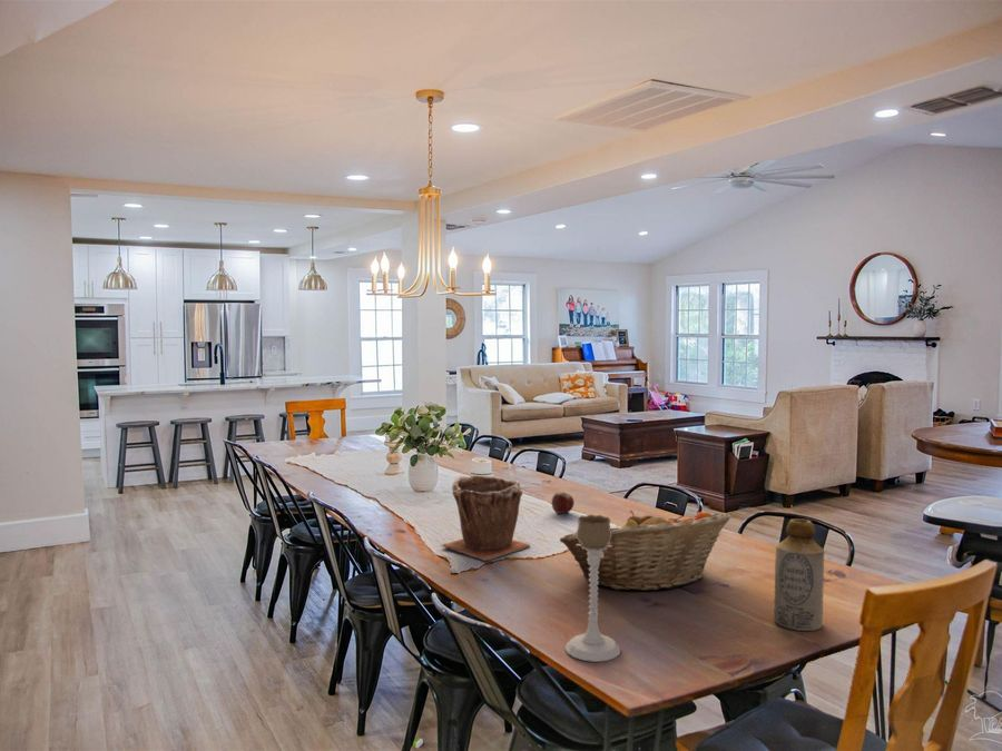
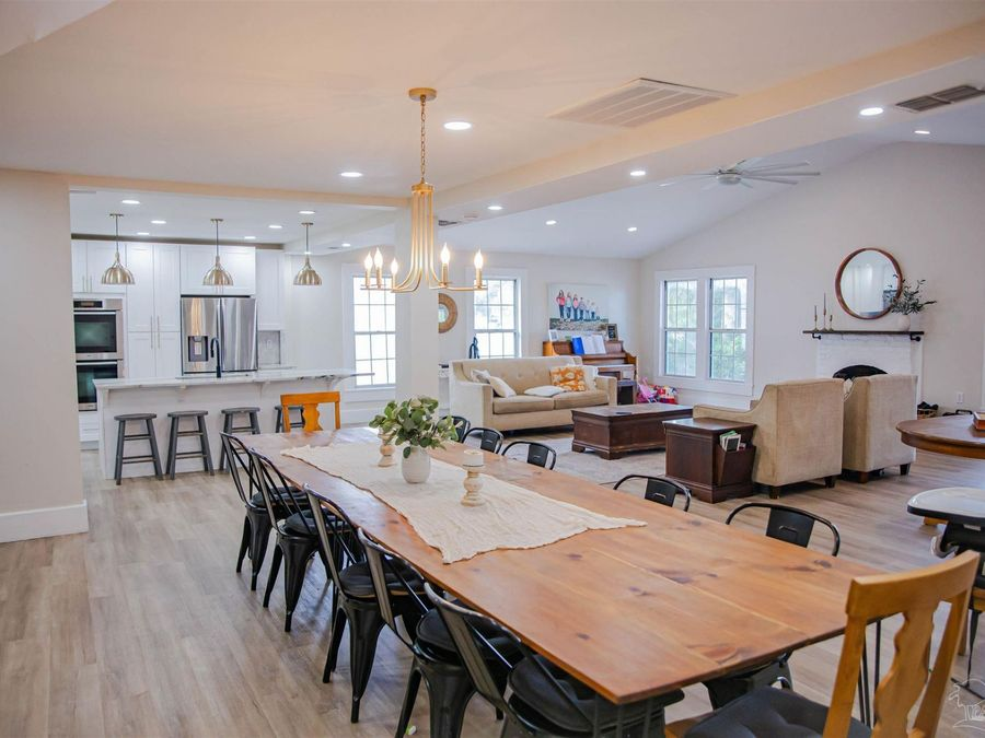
- candle holder (593, 584)
- bottle (798, 571)
- plant pot (485, 513)
- fruit basket (645, 541)
- apple (562, 502)
